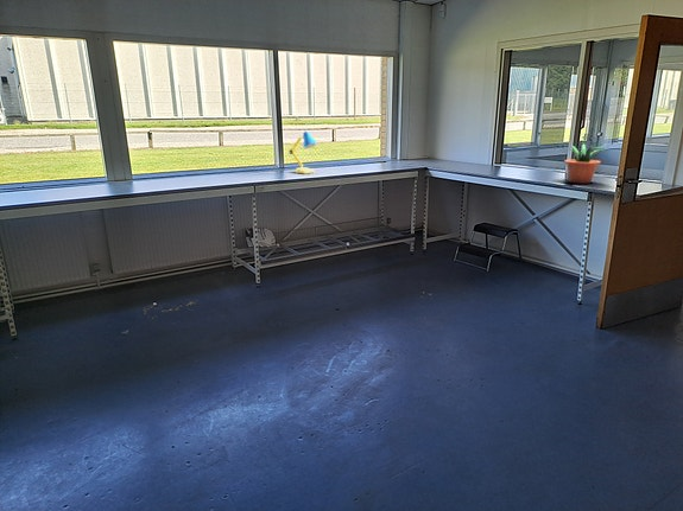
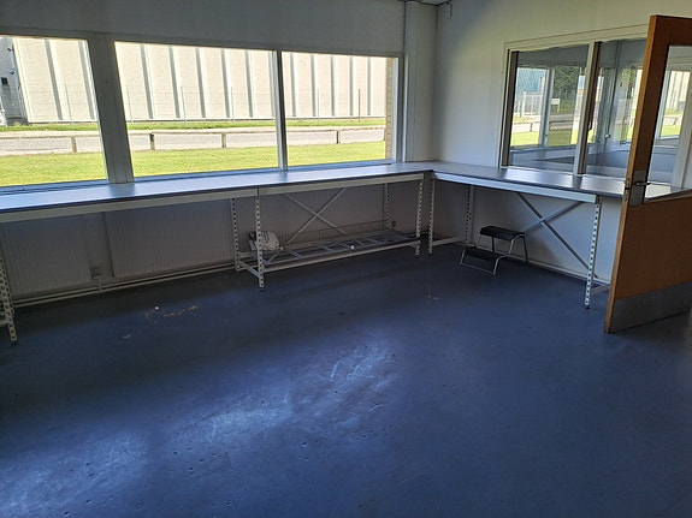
- desk lamp (304, 148)
- potted plant (584, 162)
